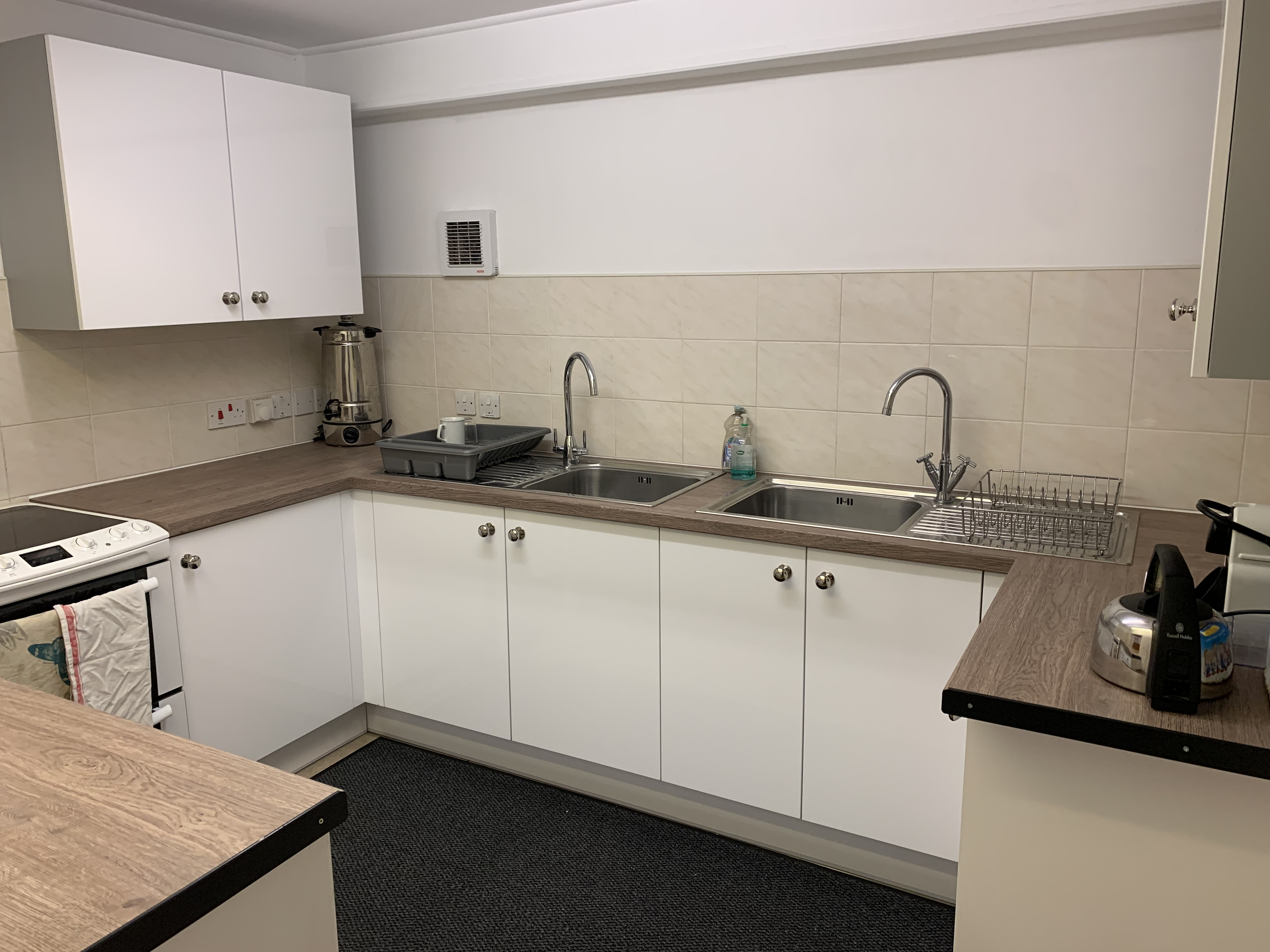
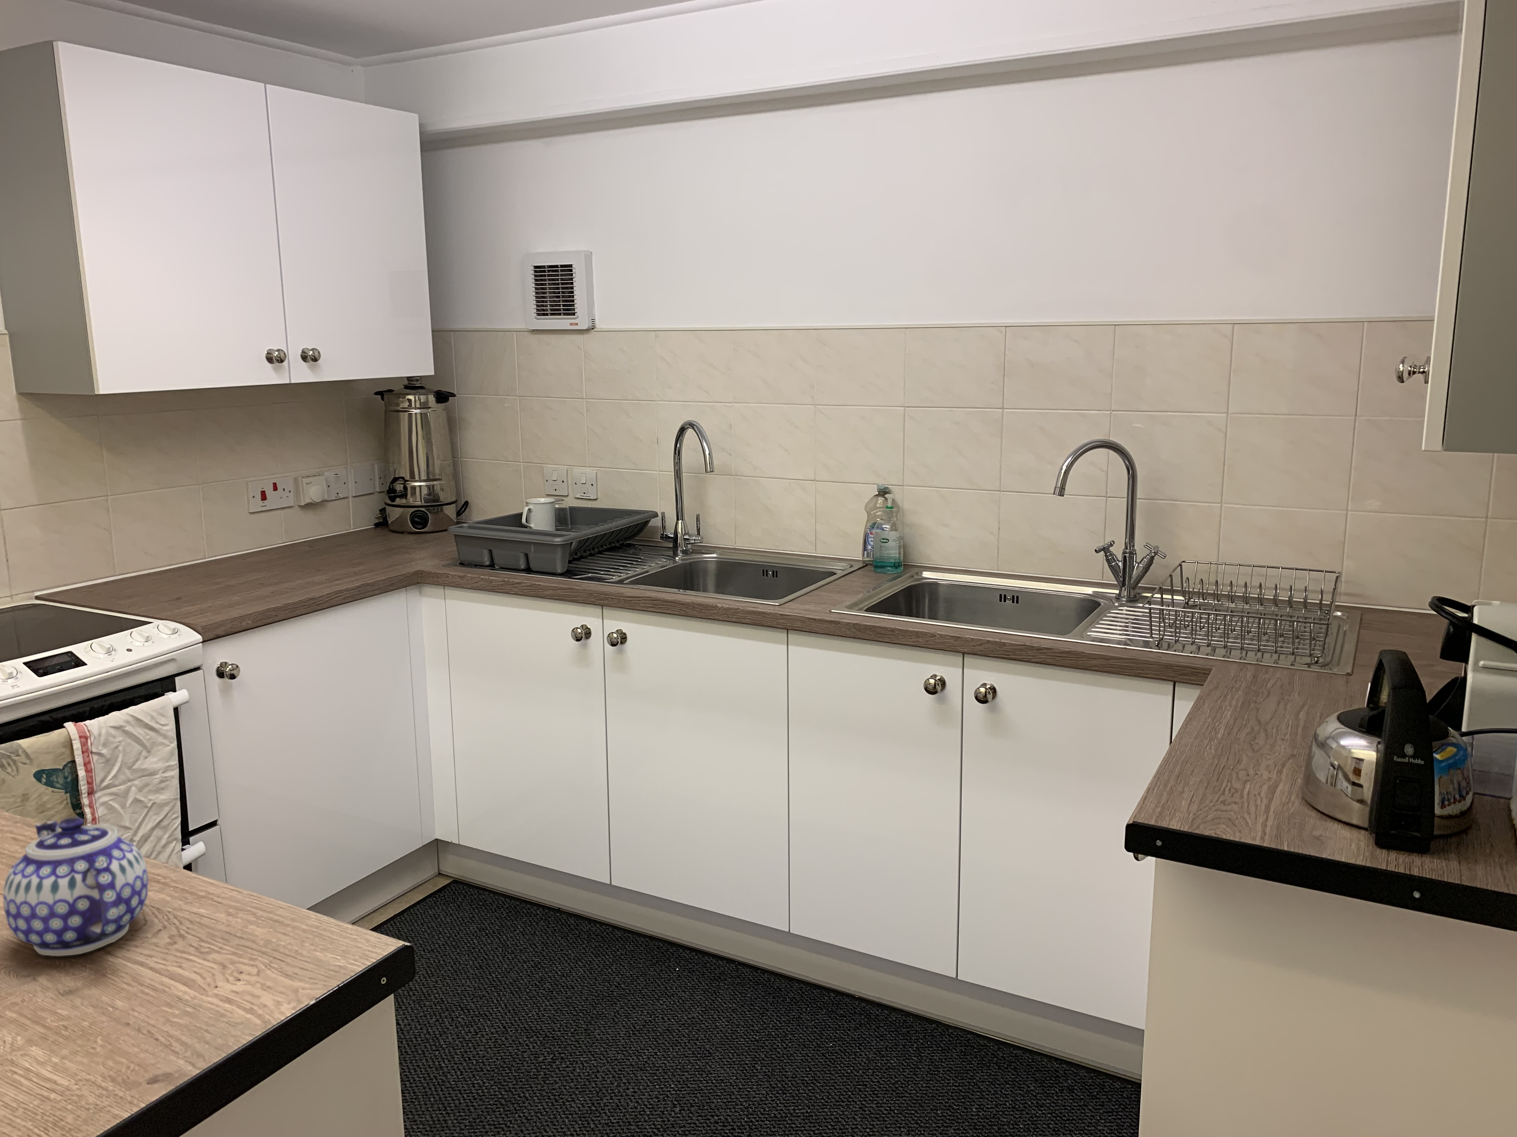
+ teapot (76, 878)
